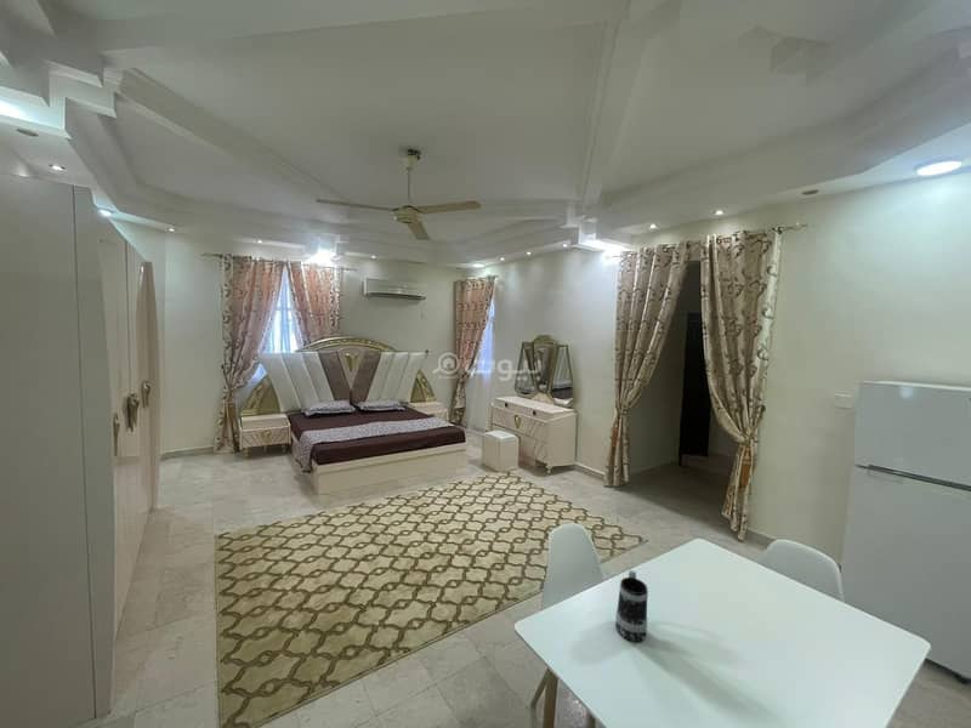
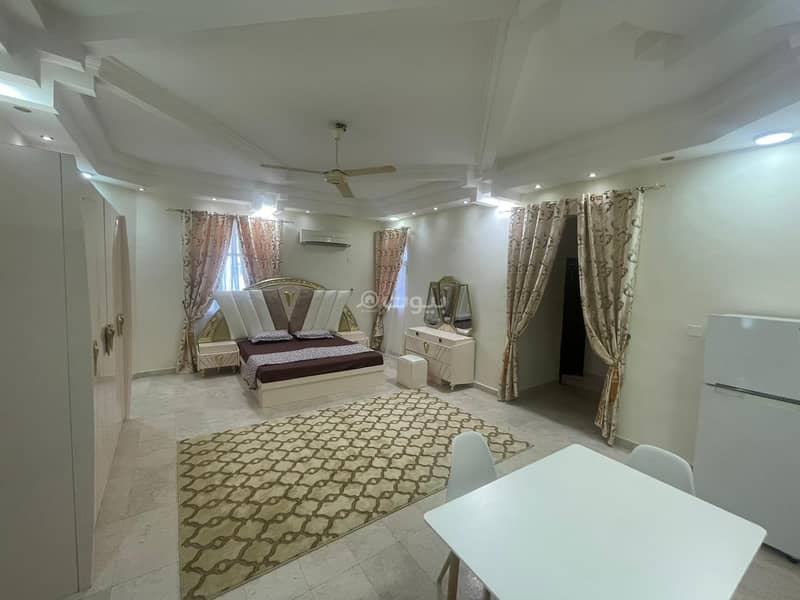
- mug (631, 603)
